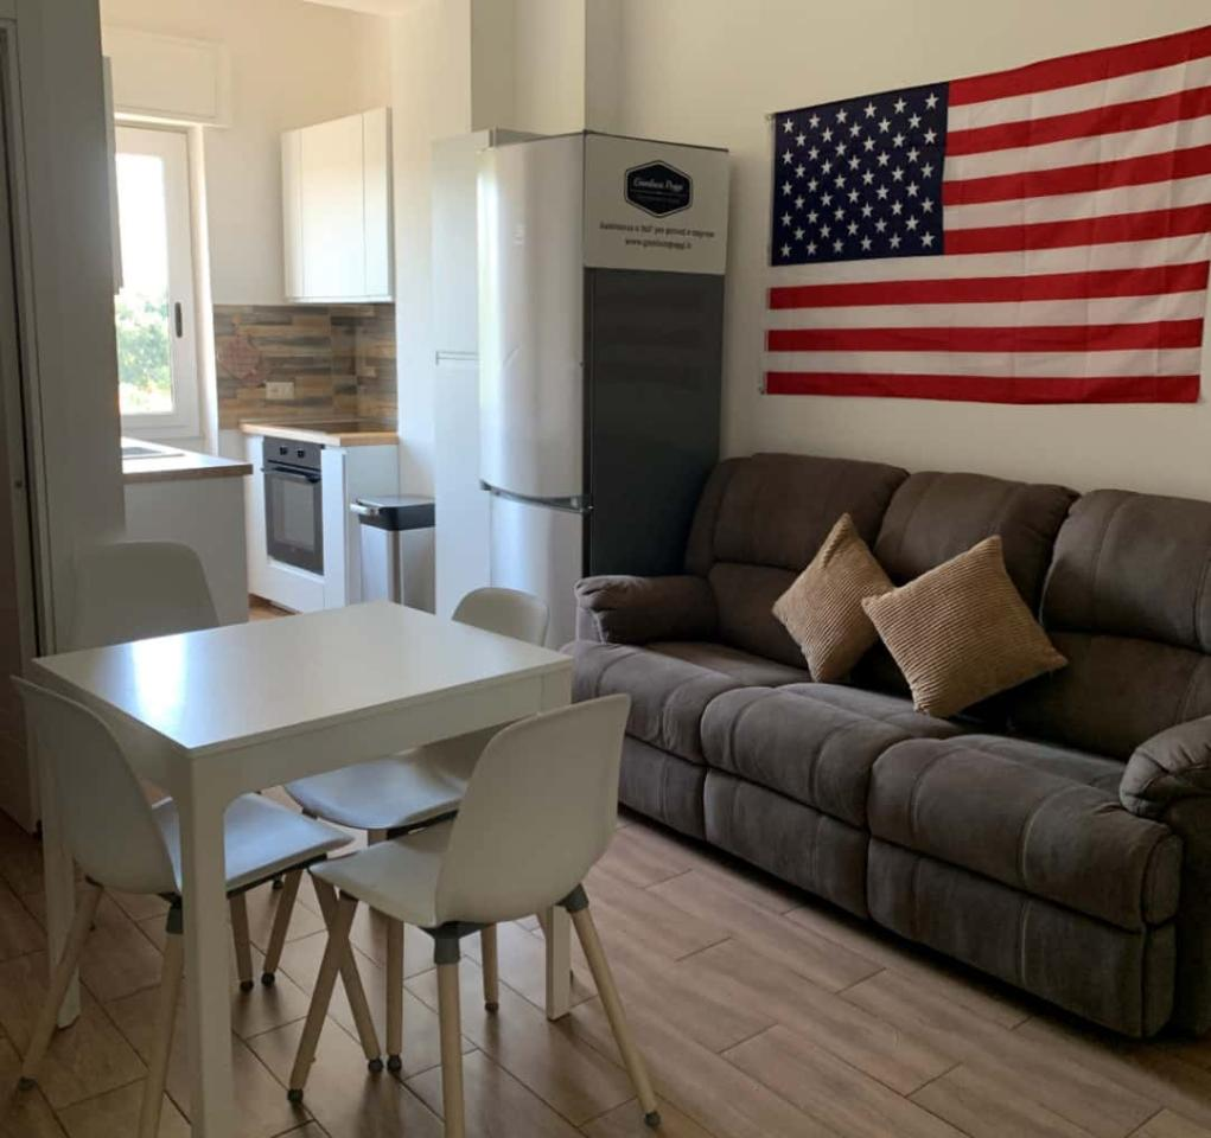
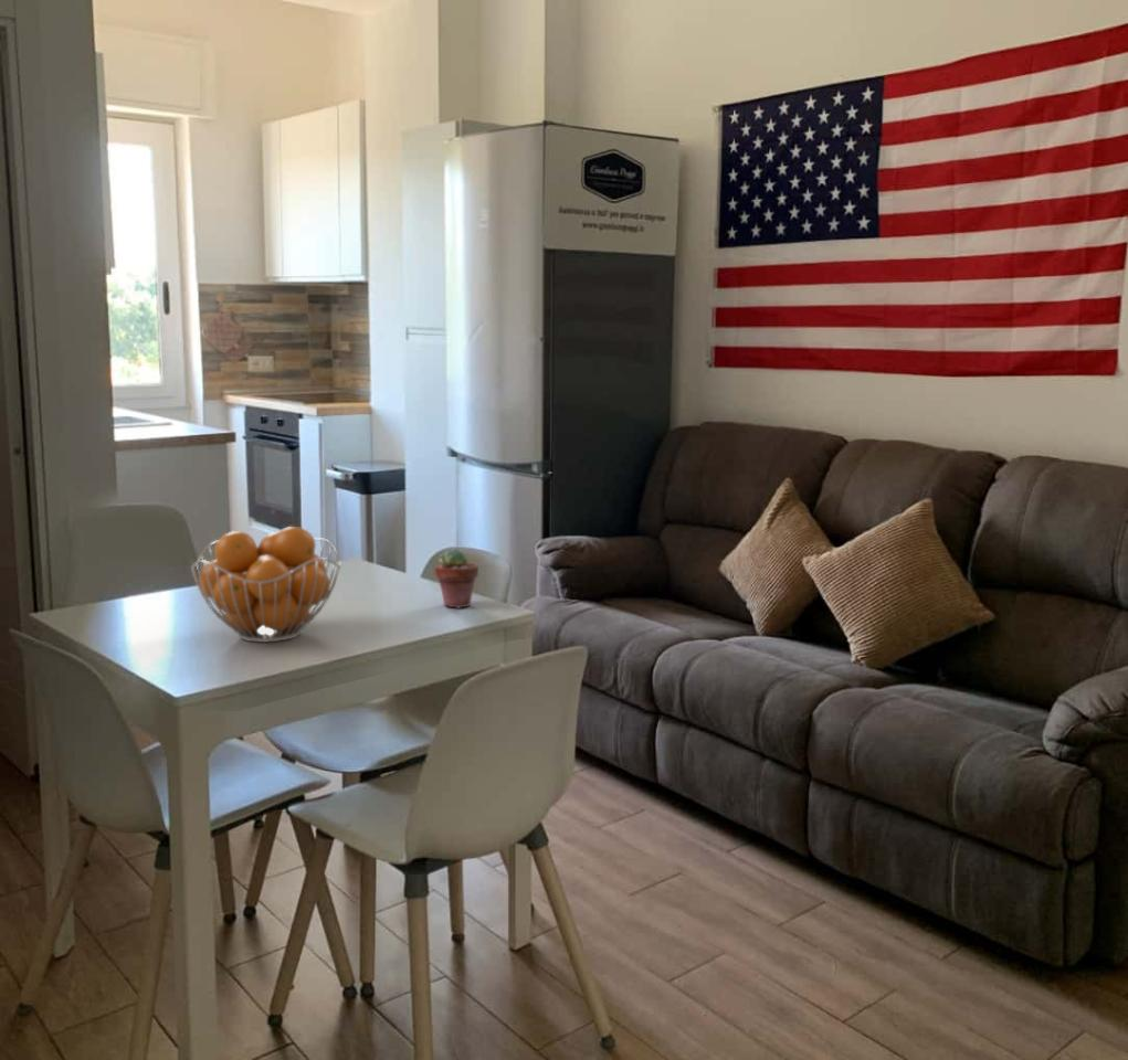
+ fruit basket (267, 581)
+ potted succulent (456, 576)
